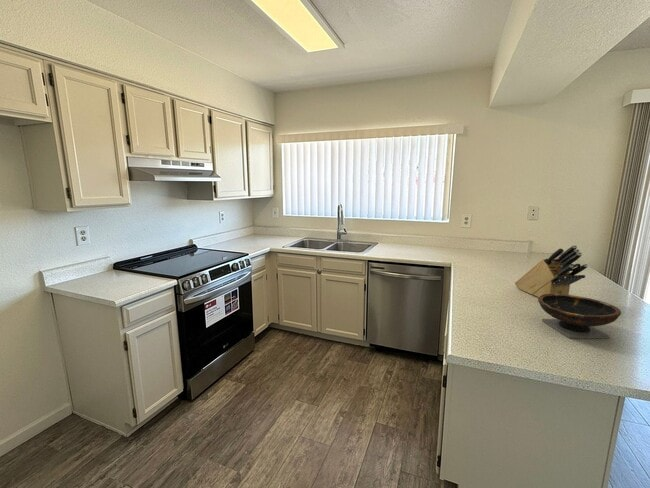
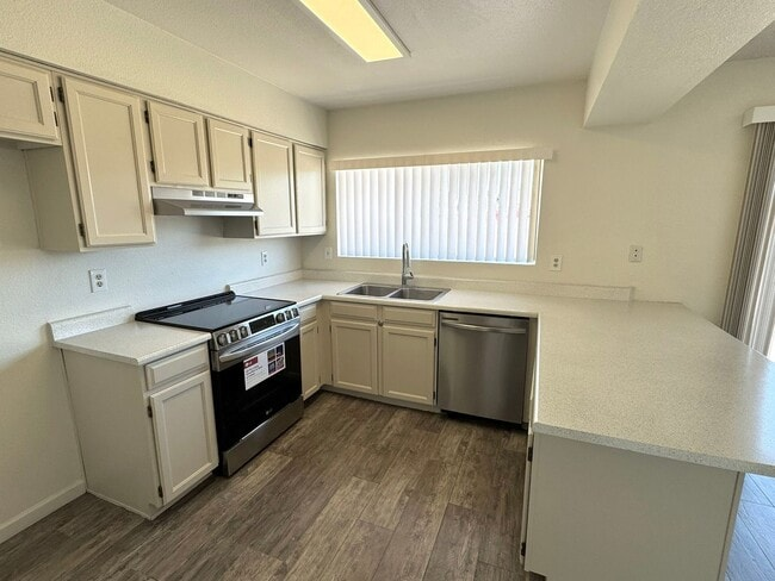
- knife block (549, 269)
- bowl (575, 316)
